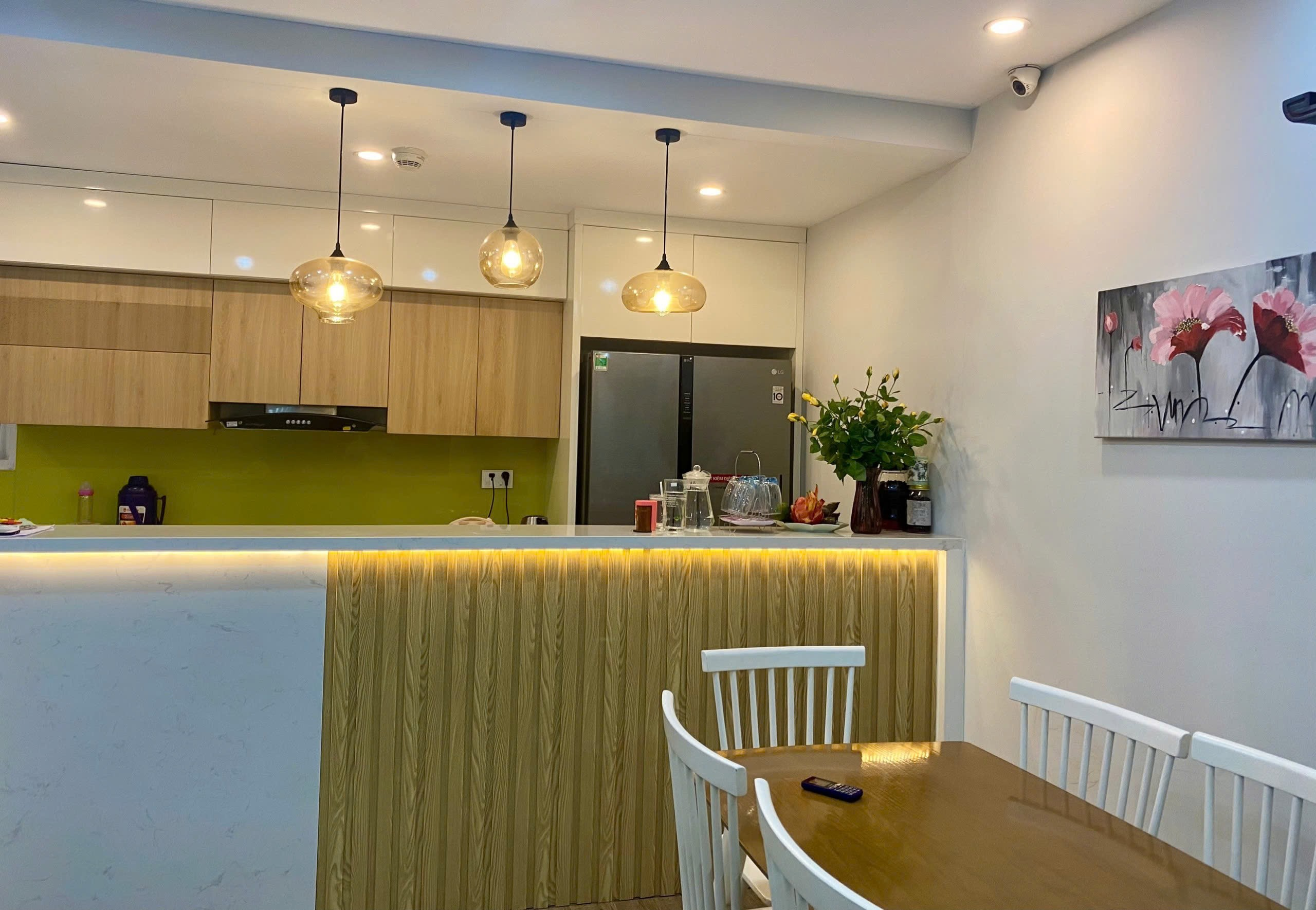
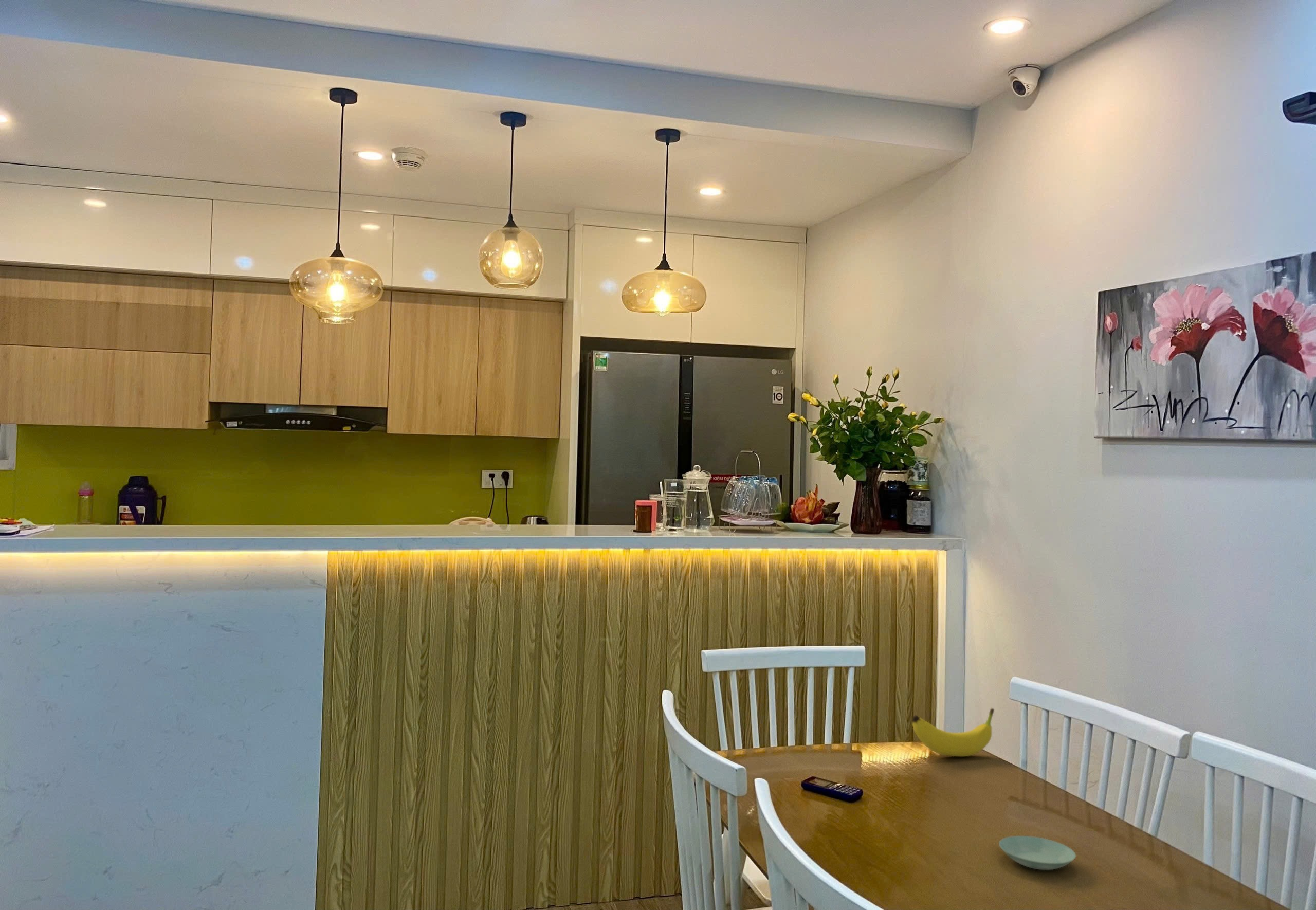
+ saucer (1036, 855)
+ fruit (956, 734)
